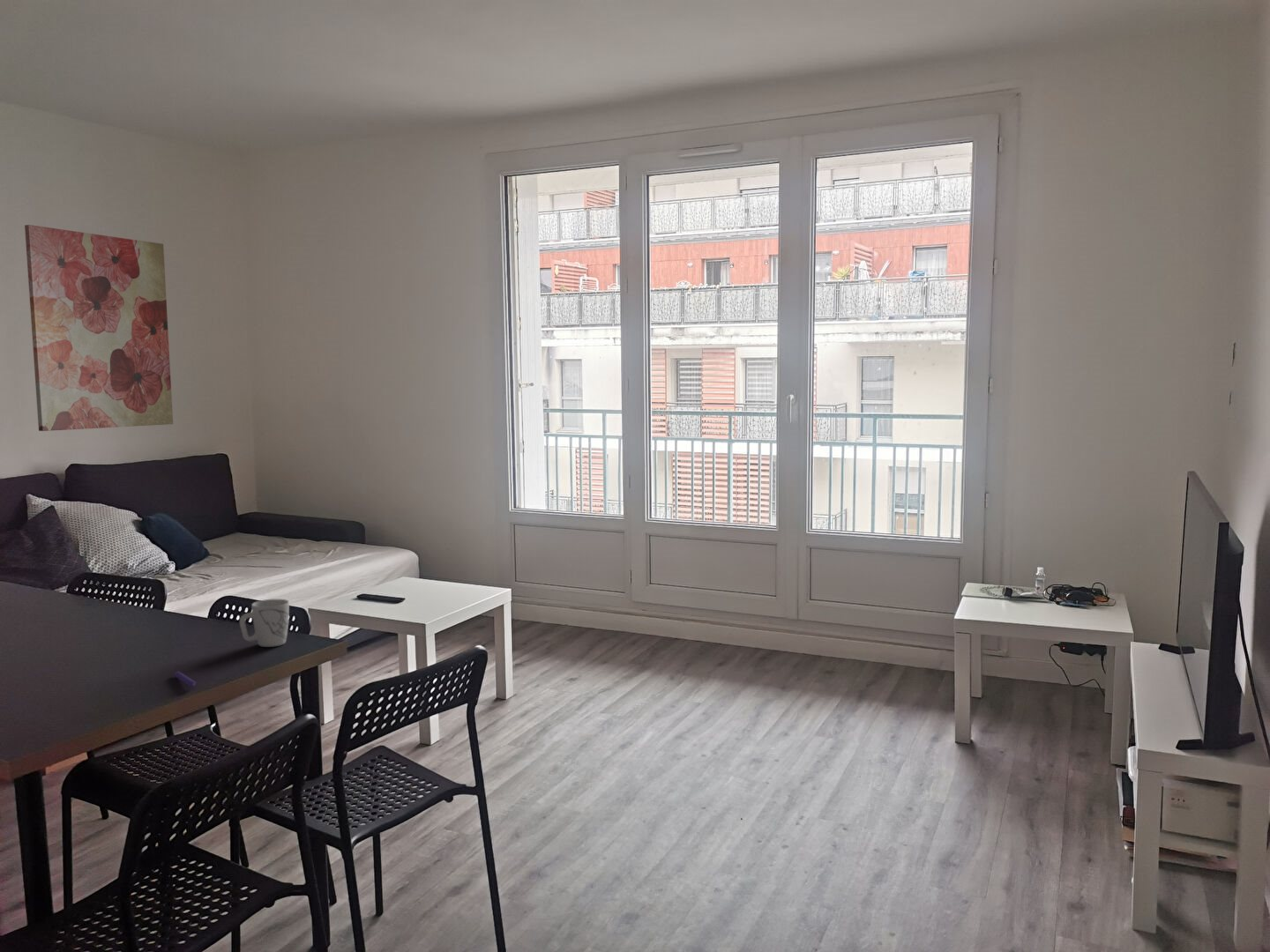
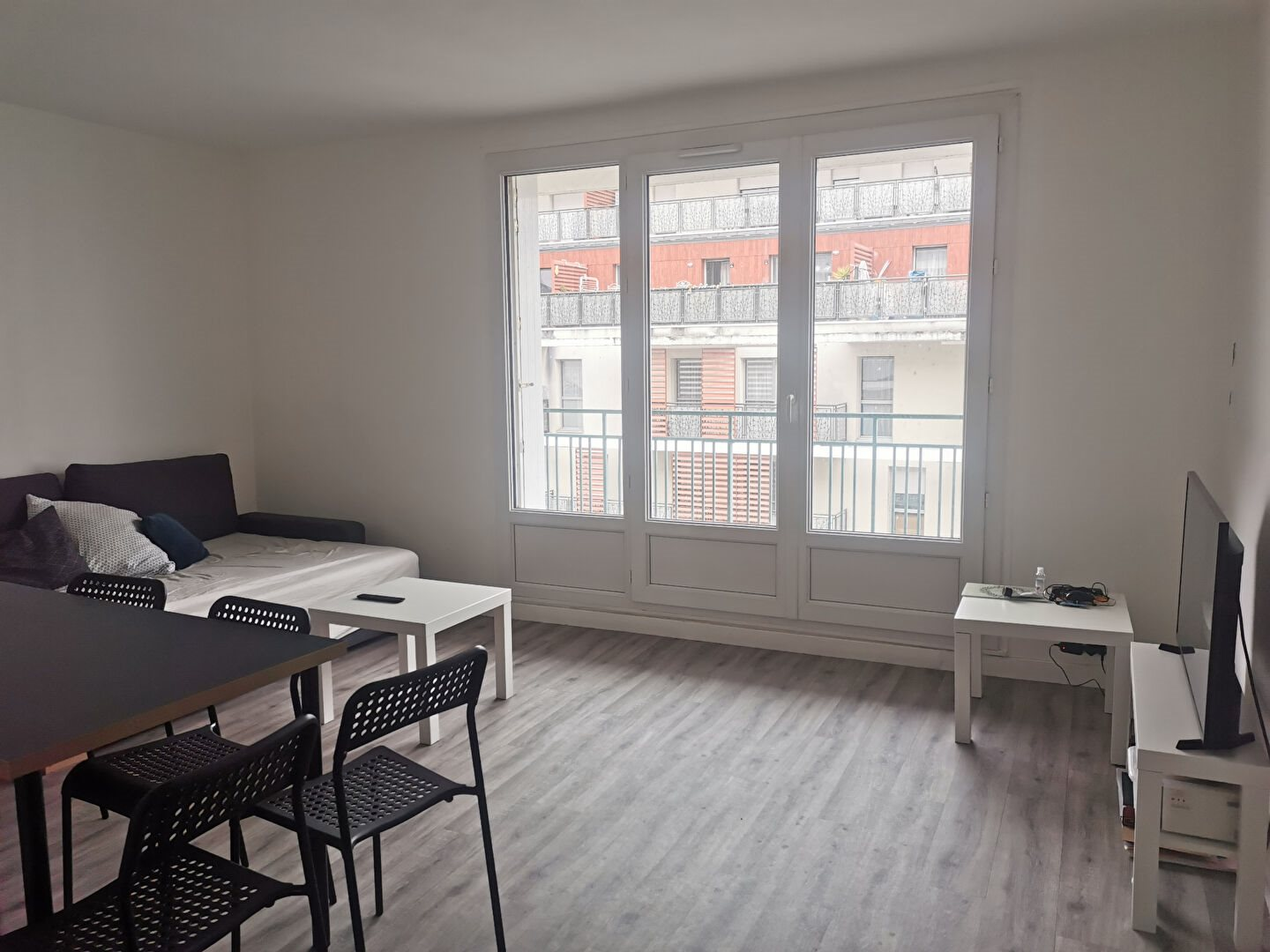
- mug (265, 624)
- wall art (104, 331)
- pen (184, 678)
